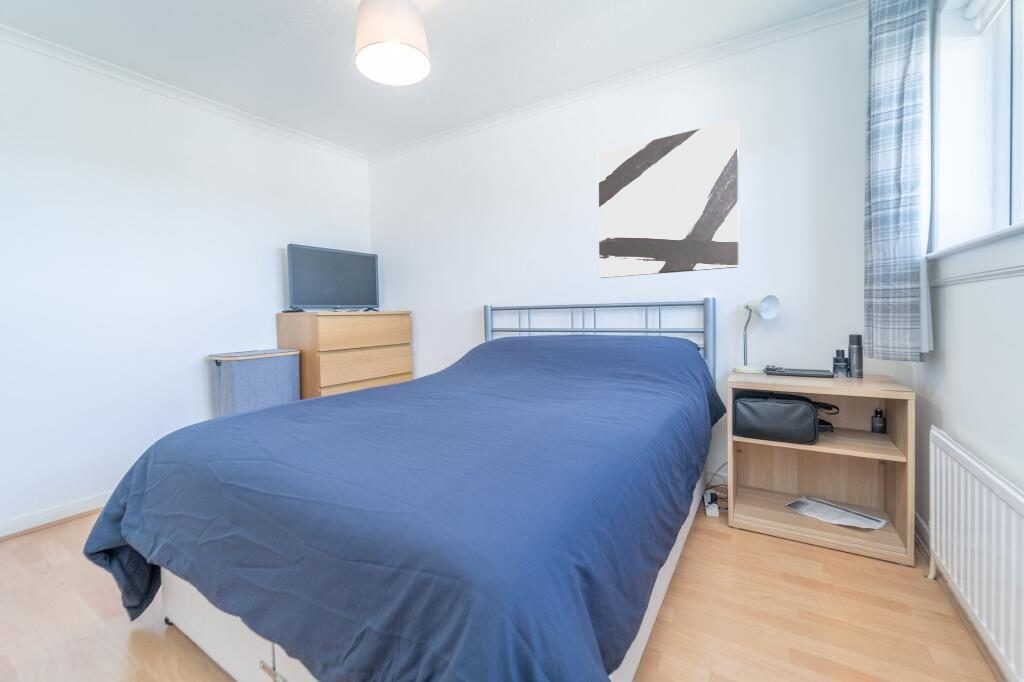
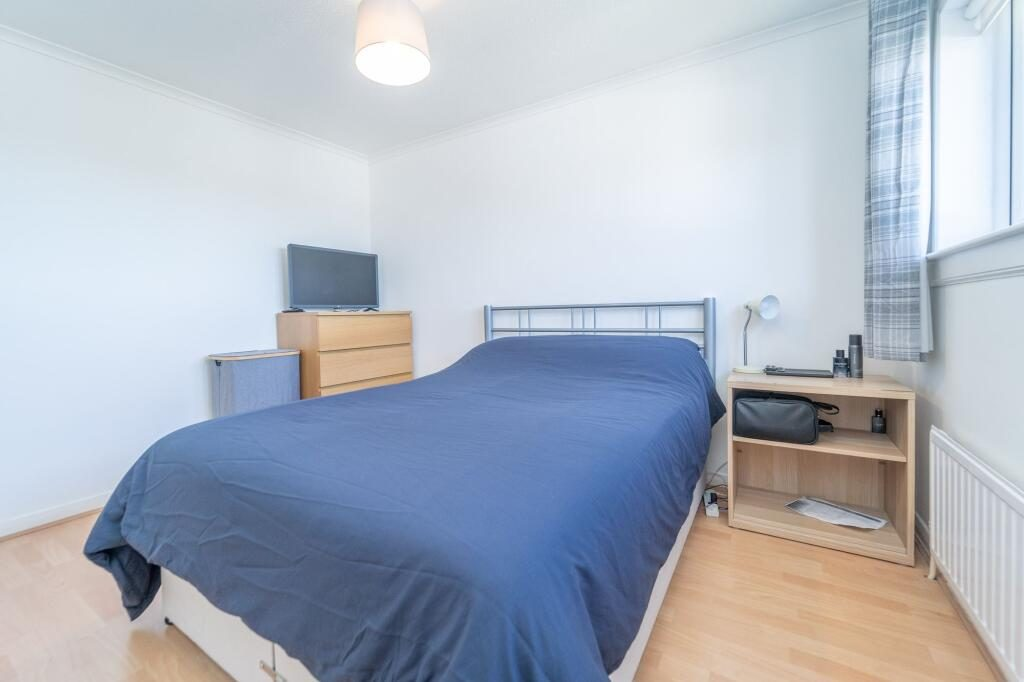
- wall art (663, 206)
